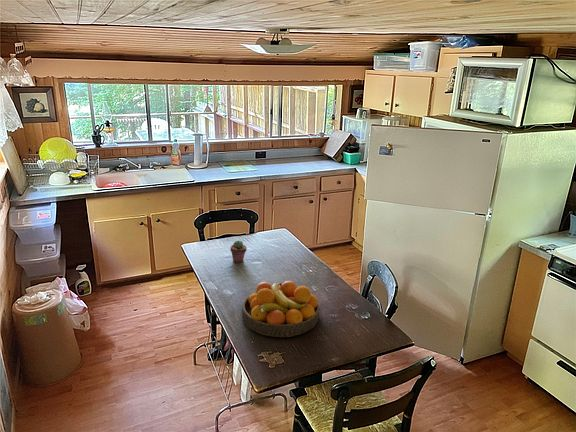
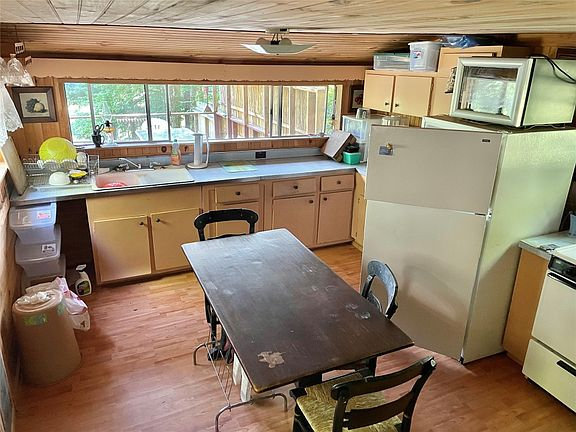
- fruit bowl (280, 300)
- potted succulent (238, 250)
